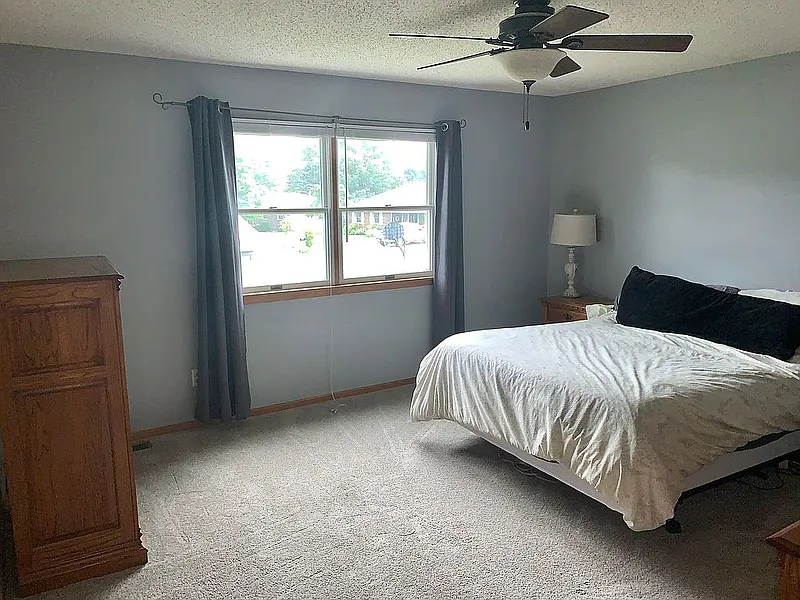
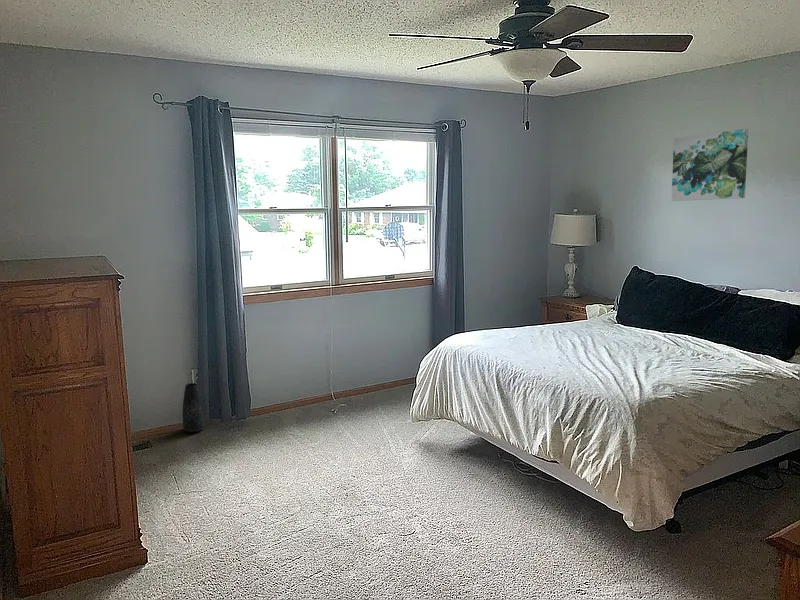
+ wall art (708, 167)
+ vase (192, 407)
